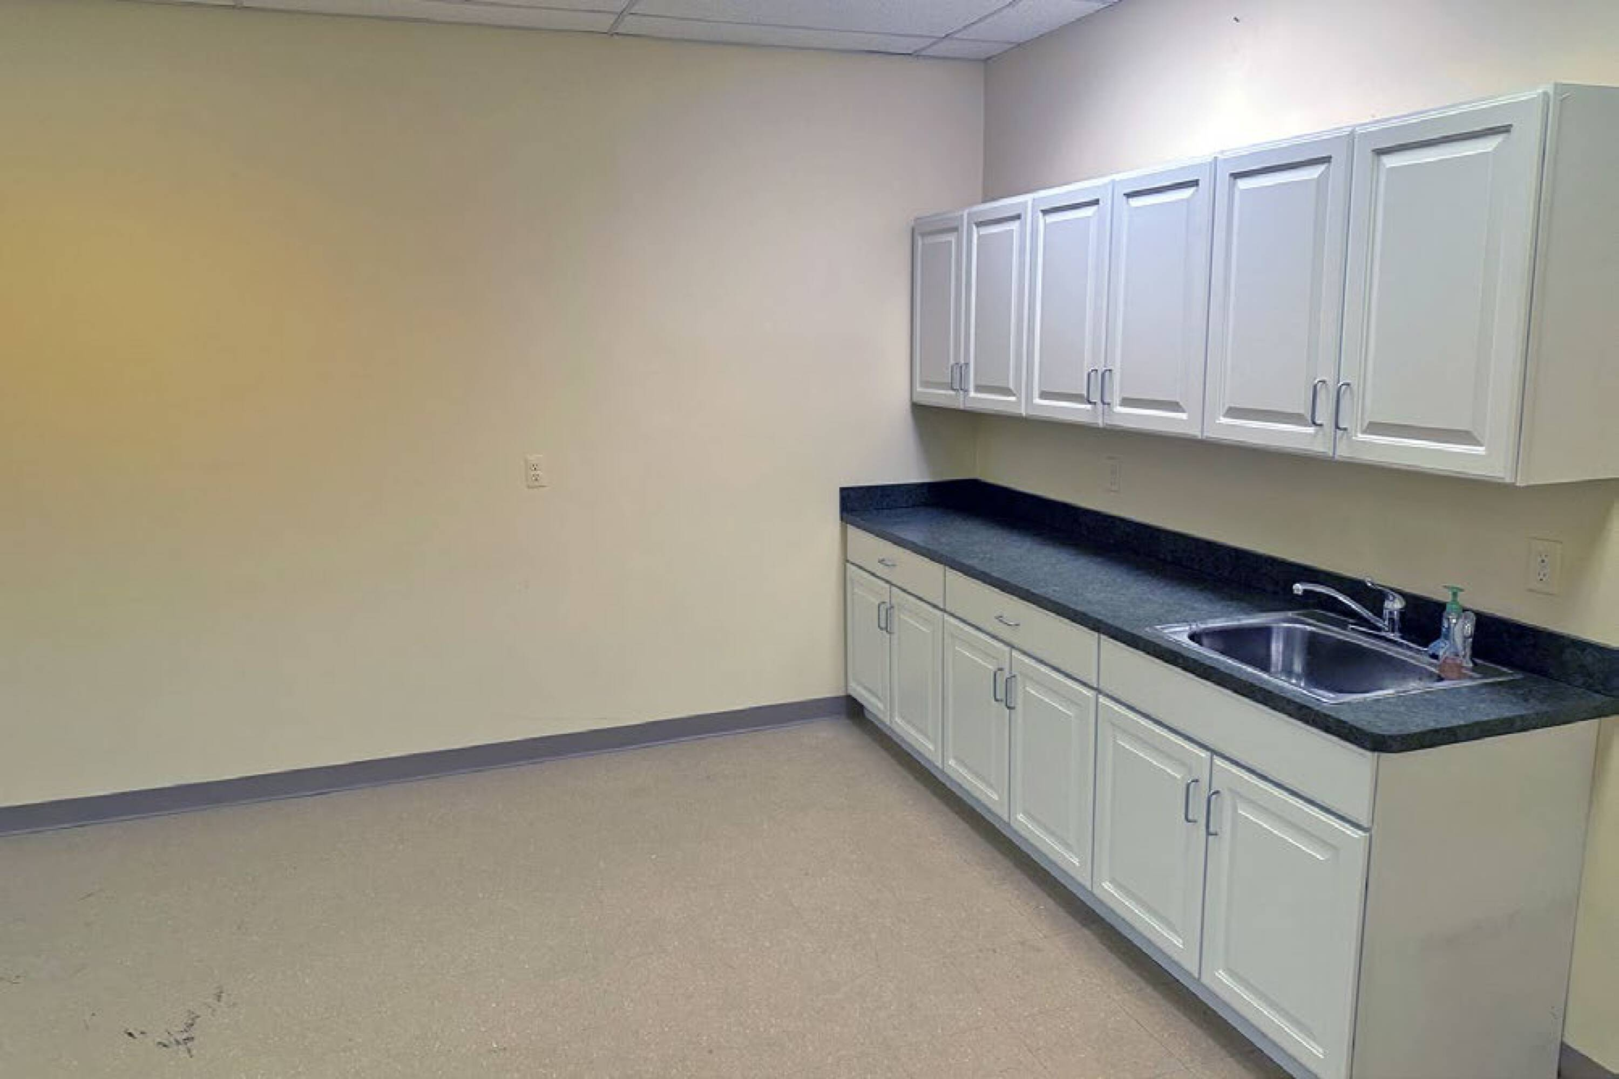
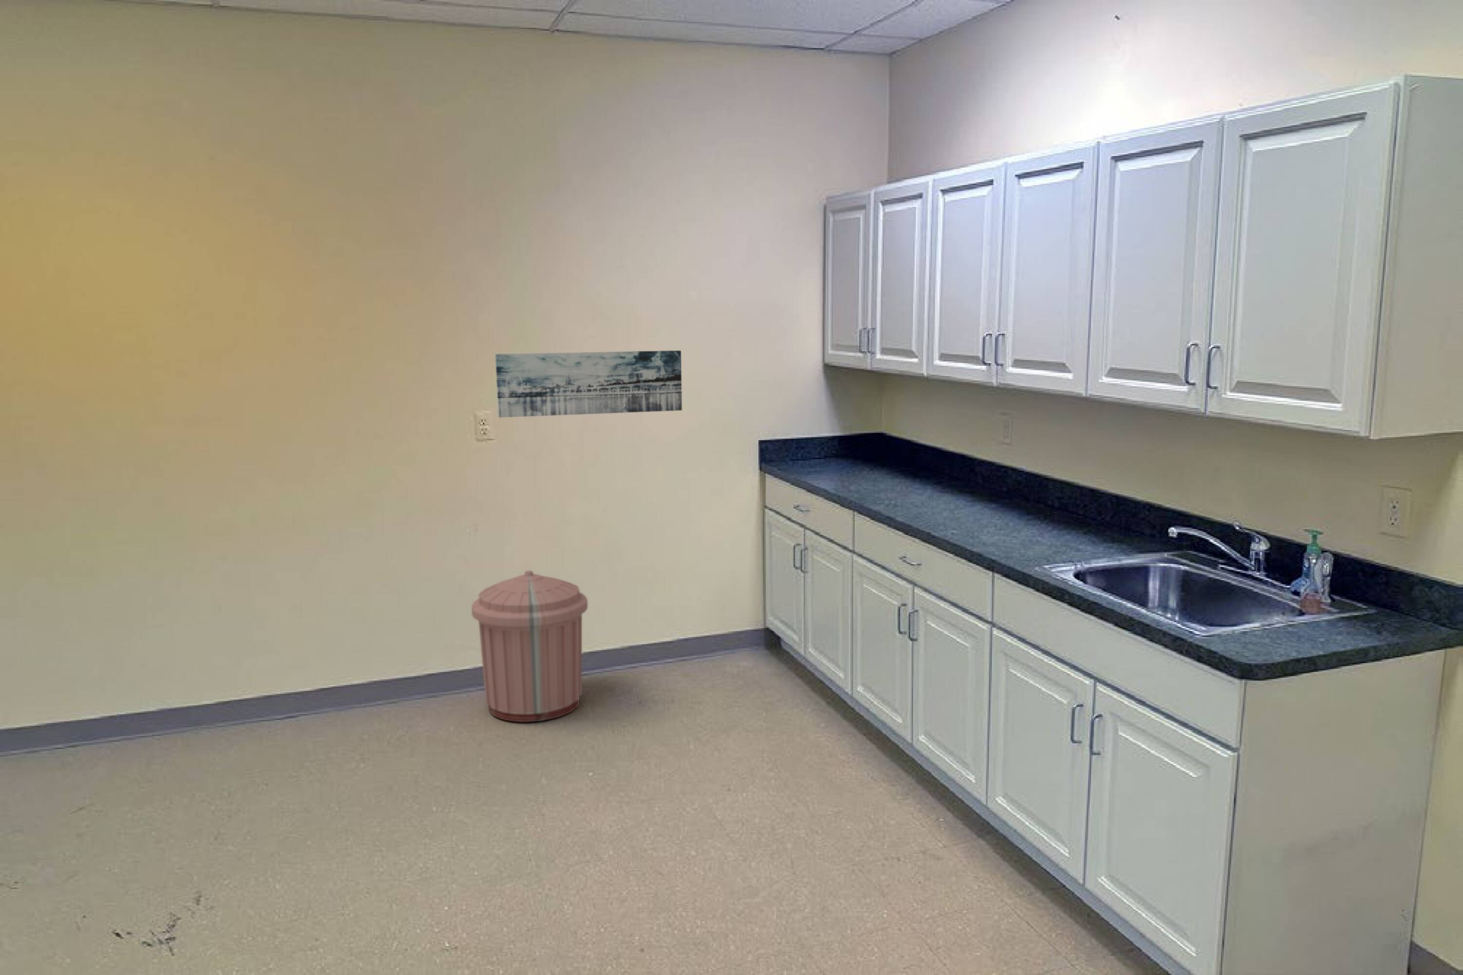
+ wall art (591, 383)
+ trash can (531, 638)
